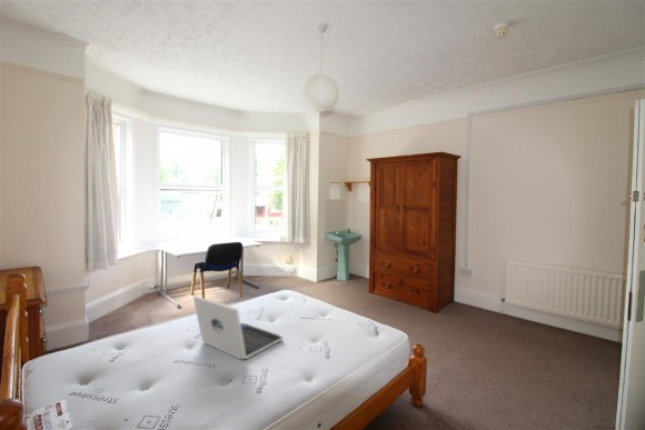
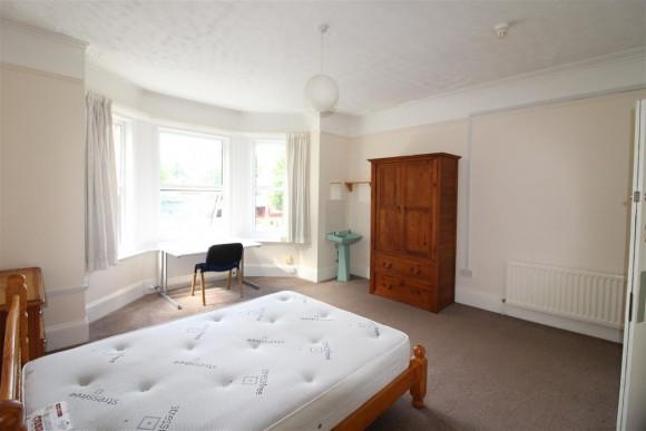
- laptop (239, 319)
